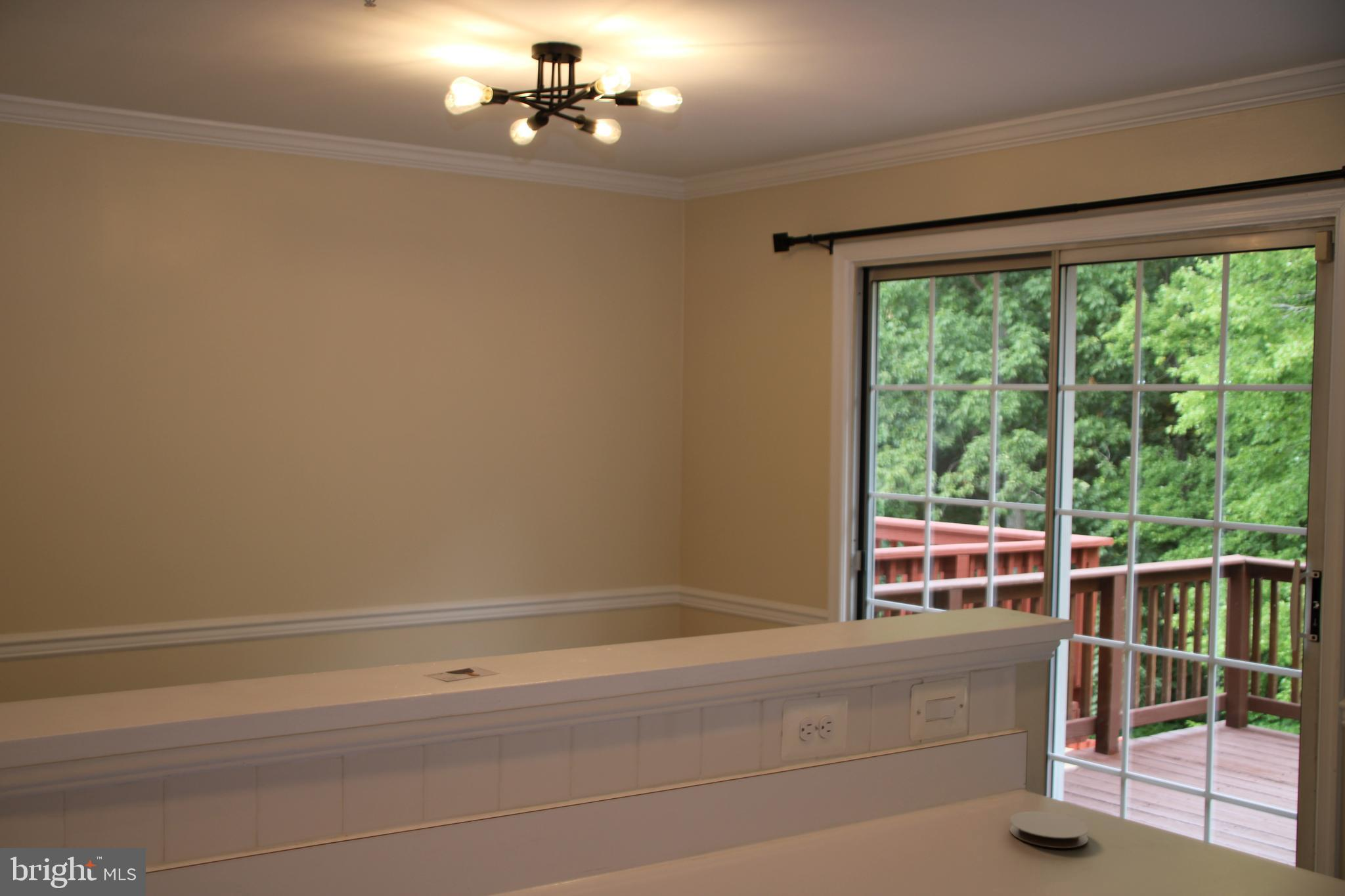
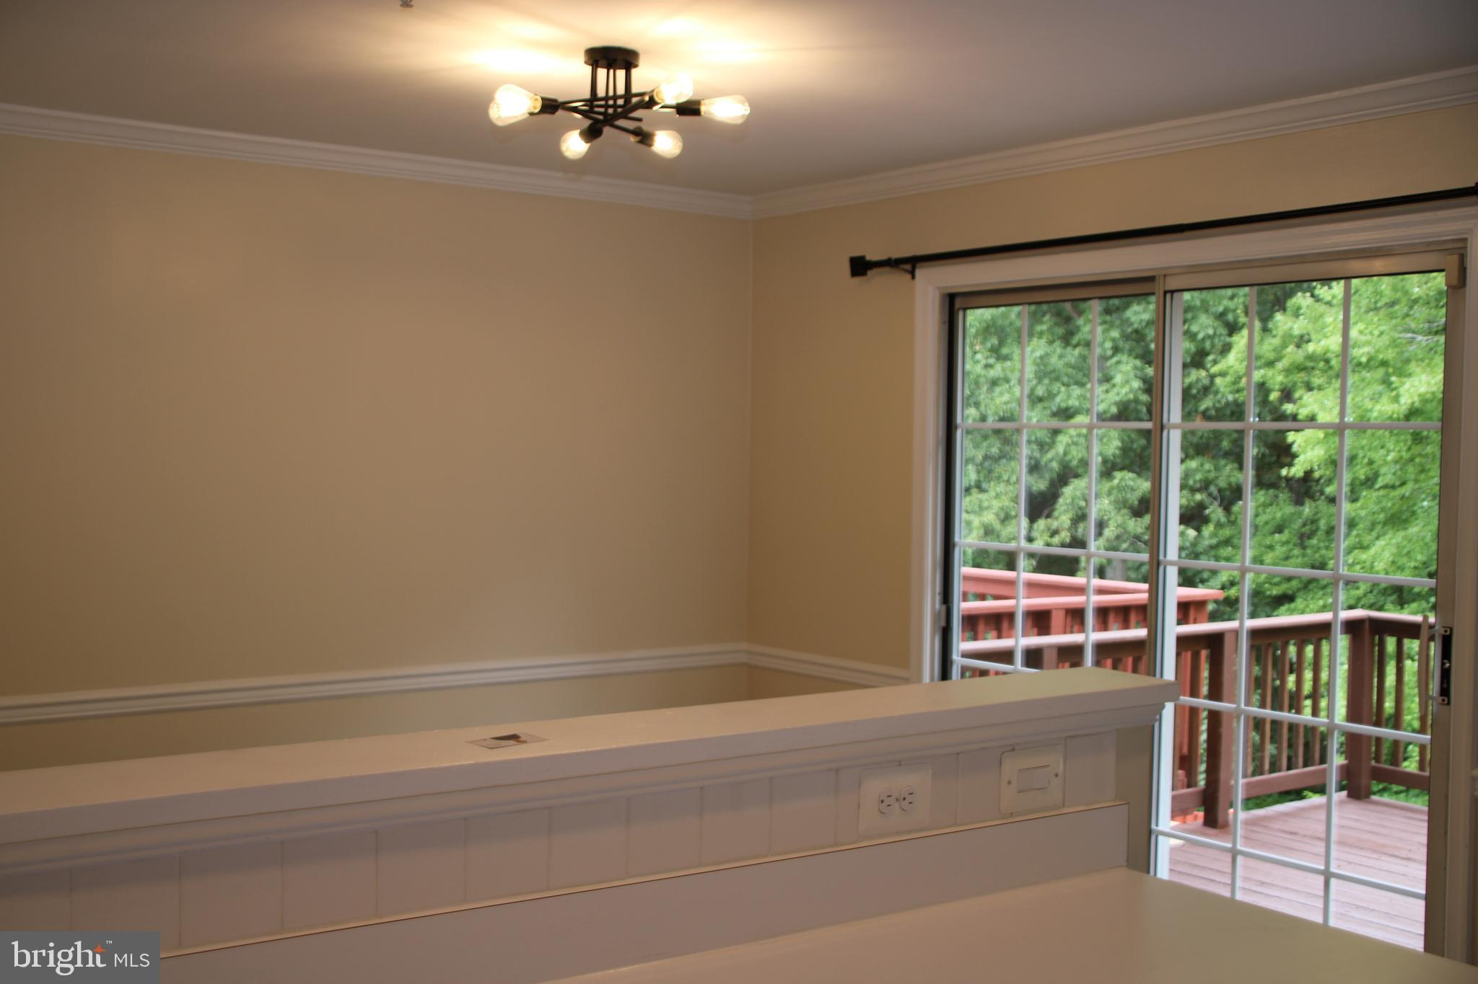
- coaster (1048, 828)
